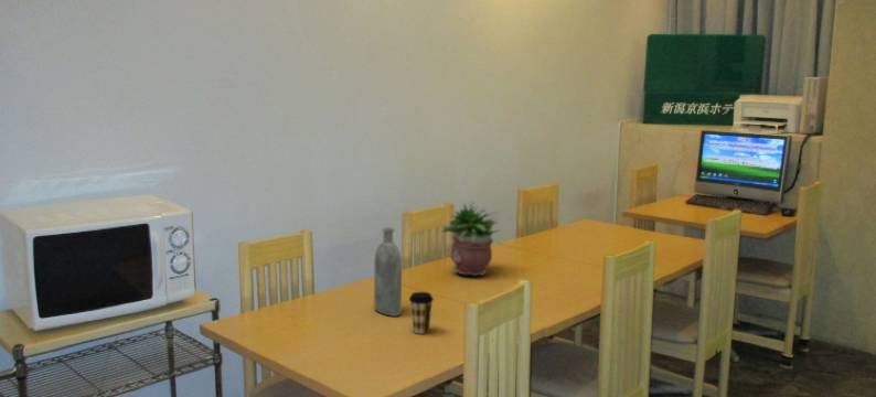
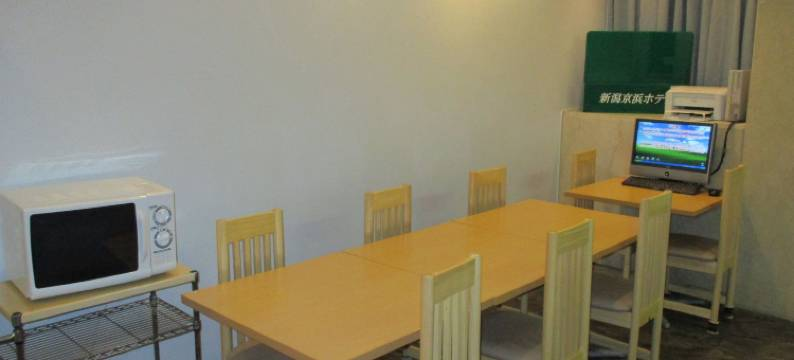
- coffee cup (420, 312)
- bottle (387, 270)
- potted plant (473, 237)
